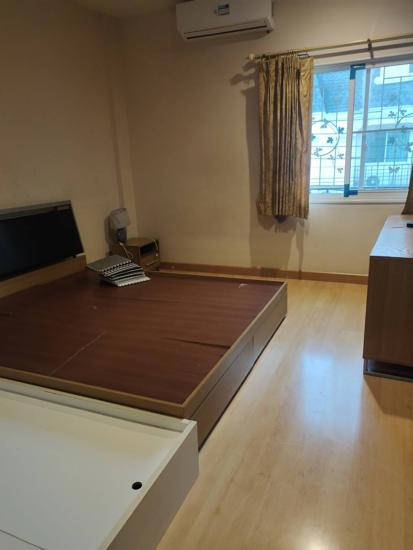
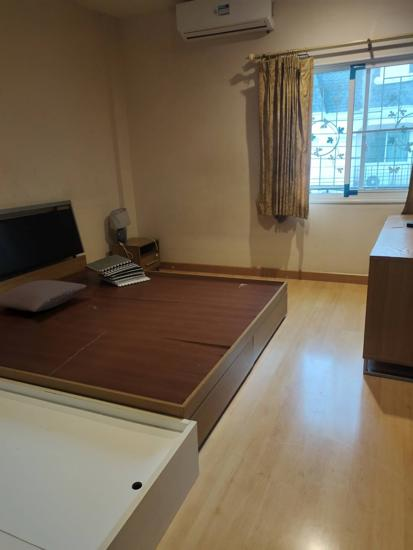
+ pillow (38, 294)
